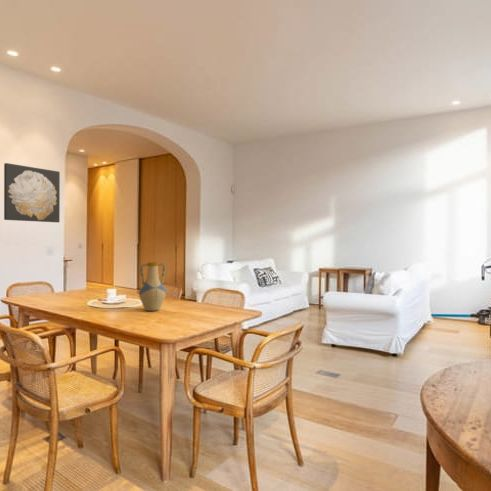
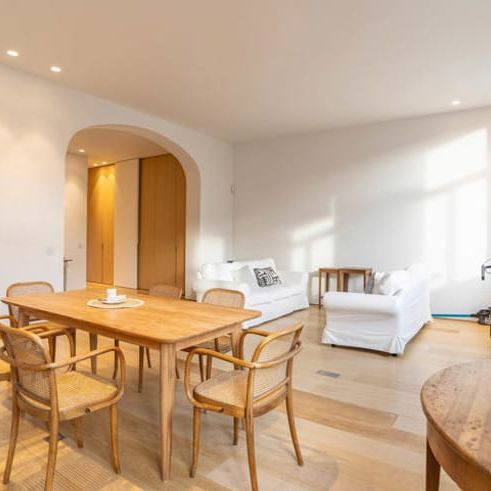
- vase (152, 286)
- wall art (33, 194)
